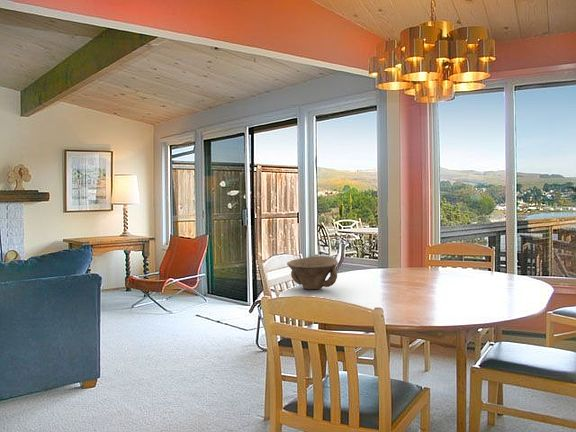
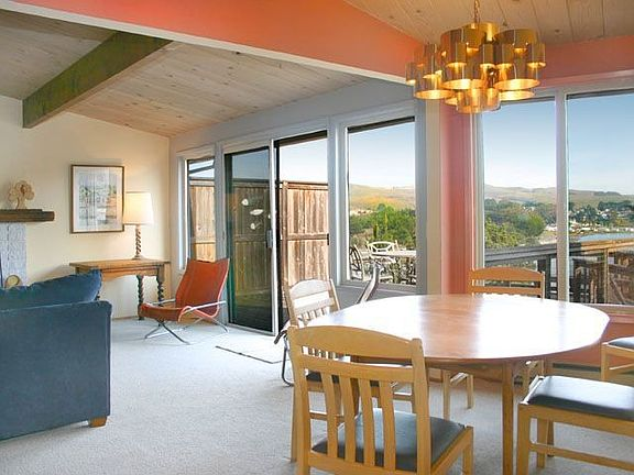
- bowl (312, 273)
